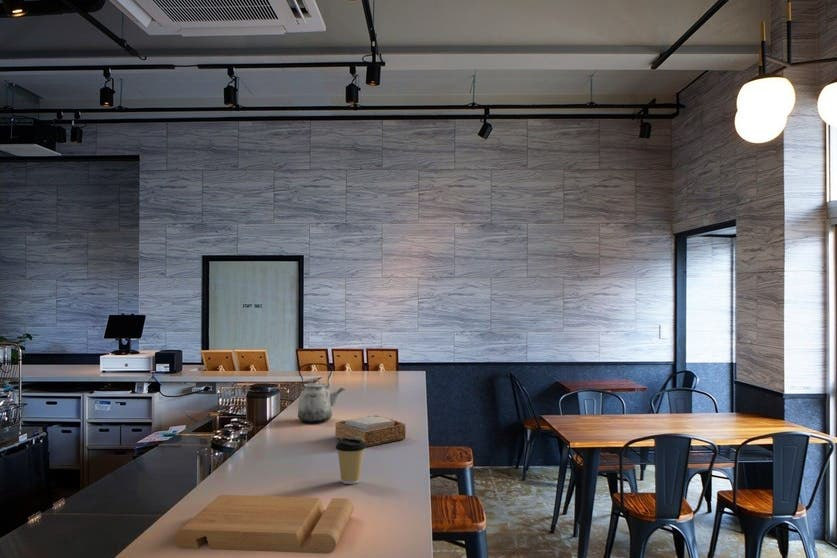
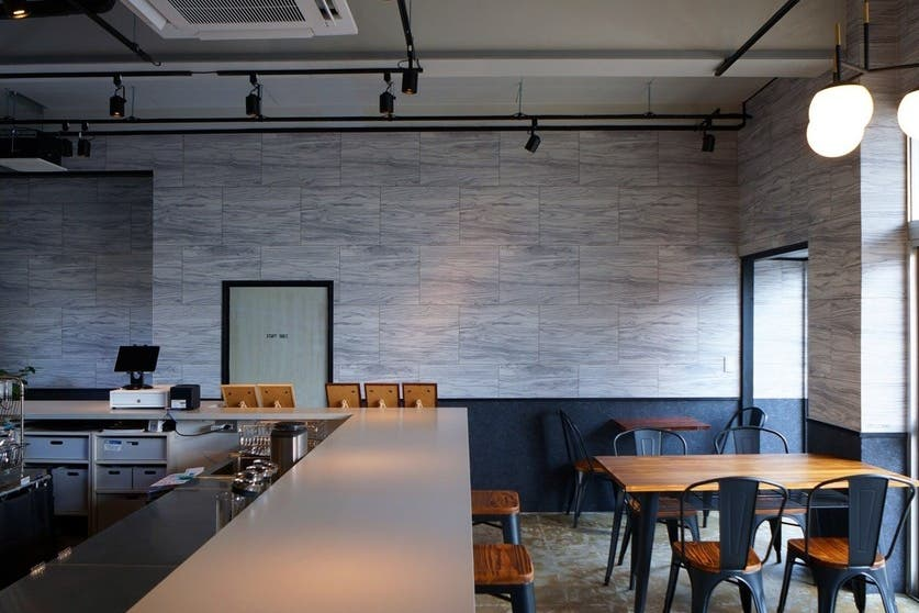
- cutting board (270, 521)
- coffee cup (350, 460)
- napkin holder (370, 428)
- kettle (321, 391)
